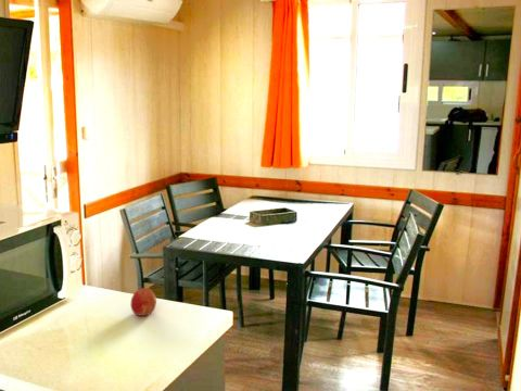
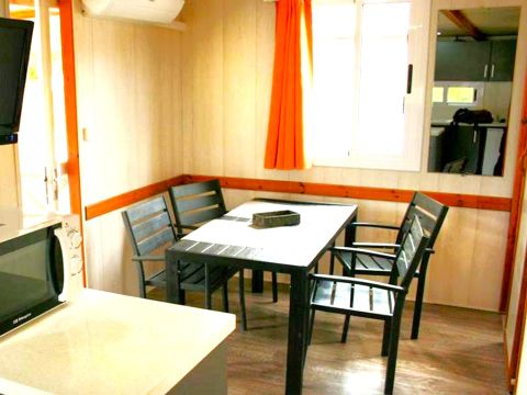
- fruit (143, 301)
